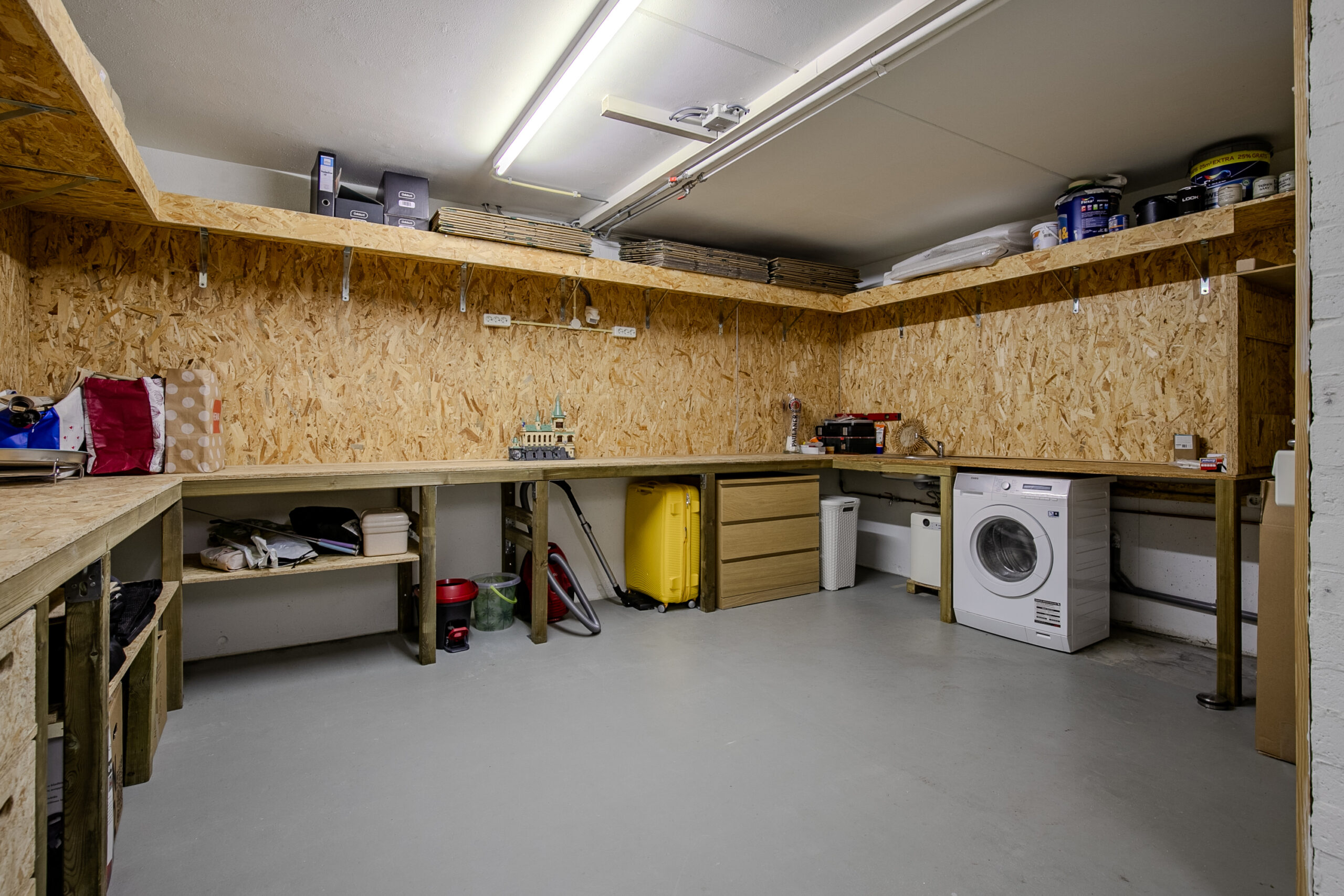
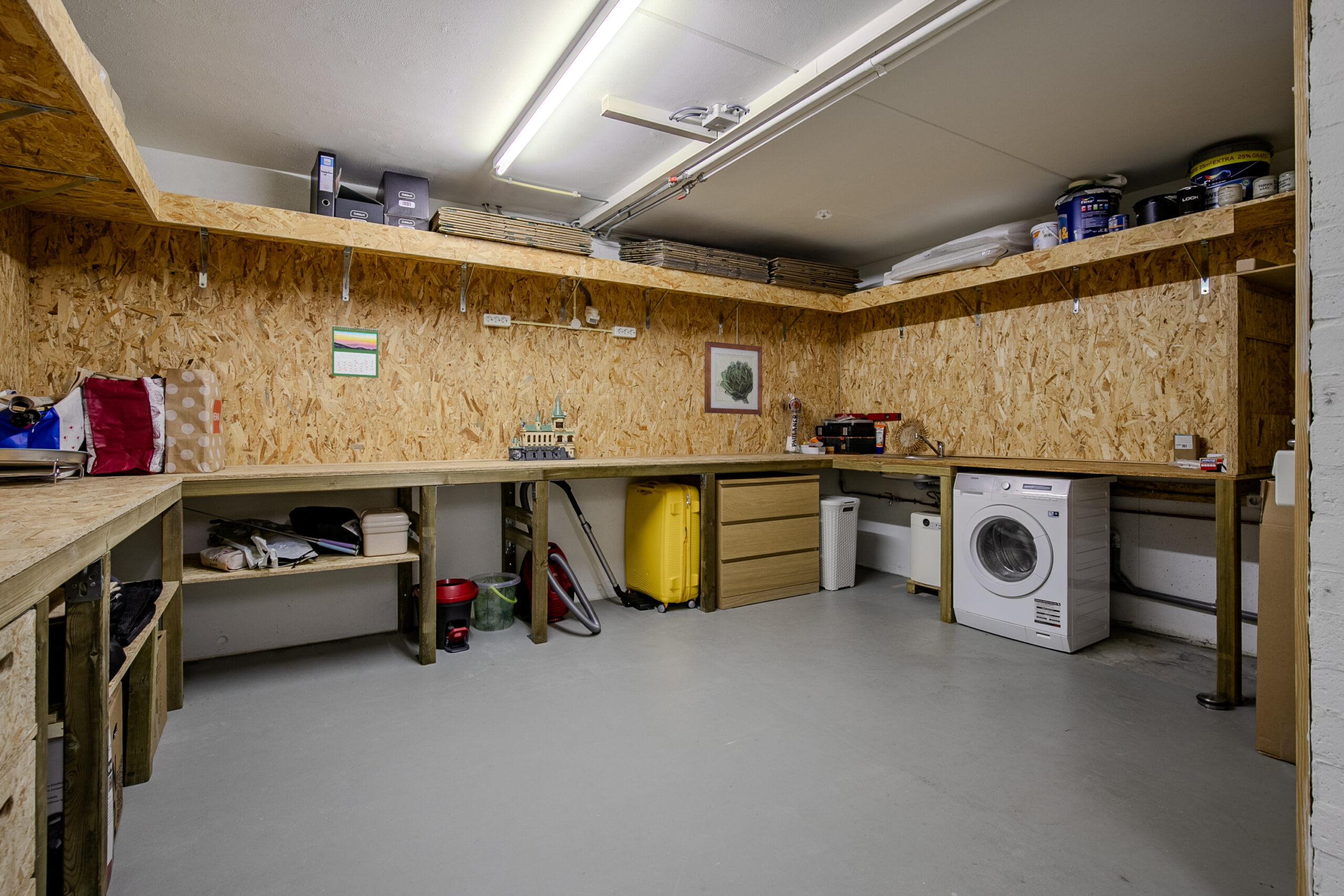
+ smoke detector (823, 214)
+ calendar (355, 351)
+ wall art (734, 379)
